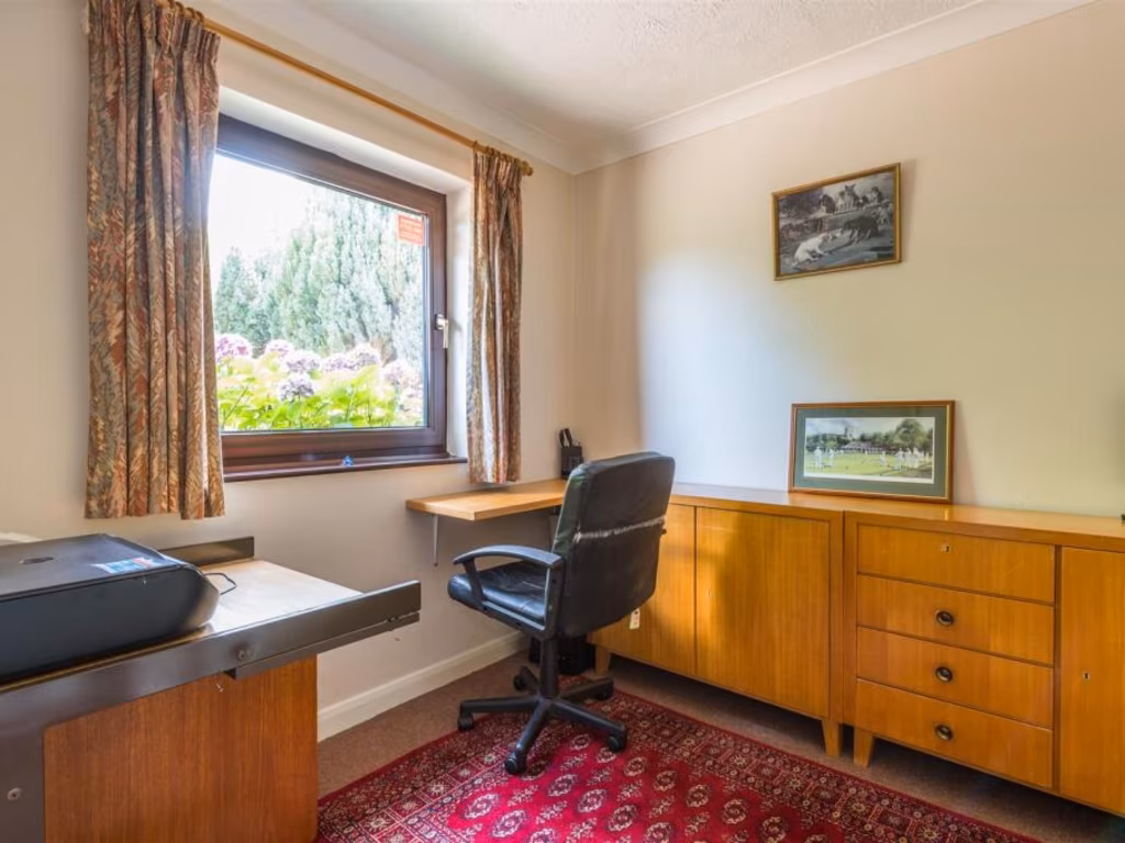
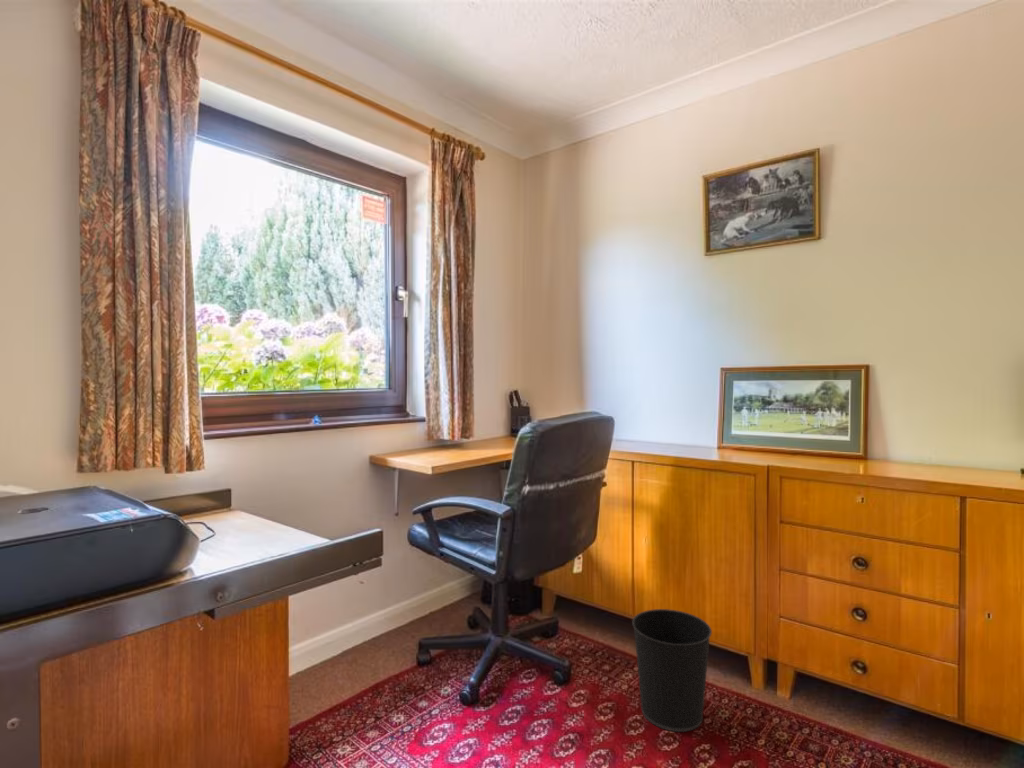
+ wastebasket (671, 669)
